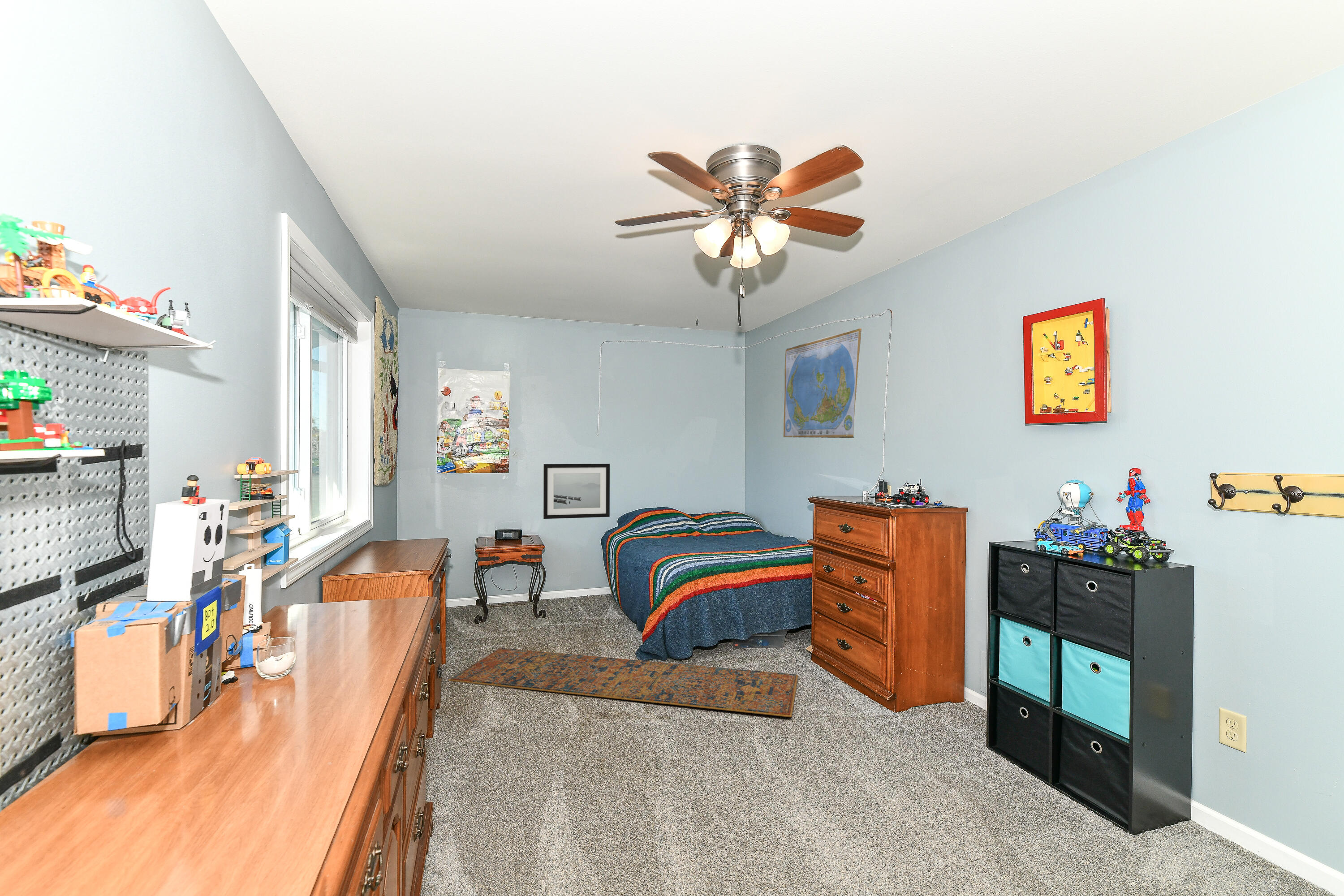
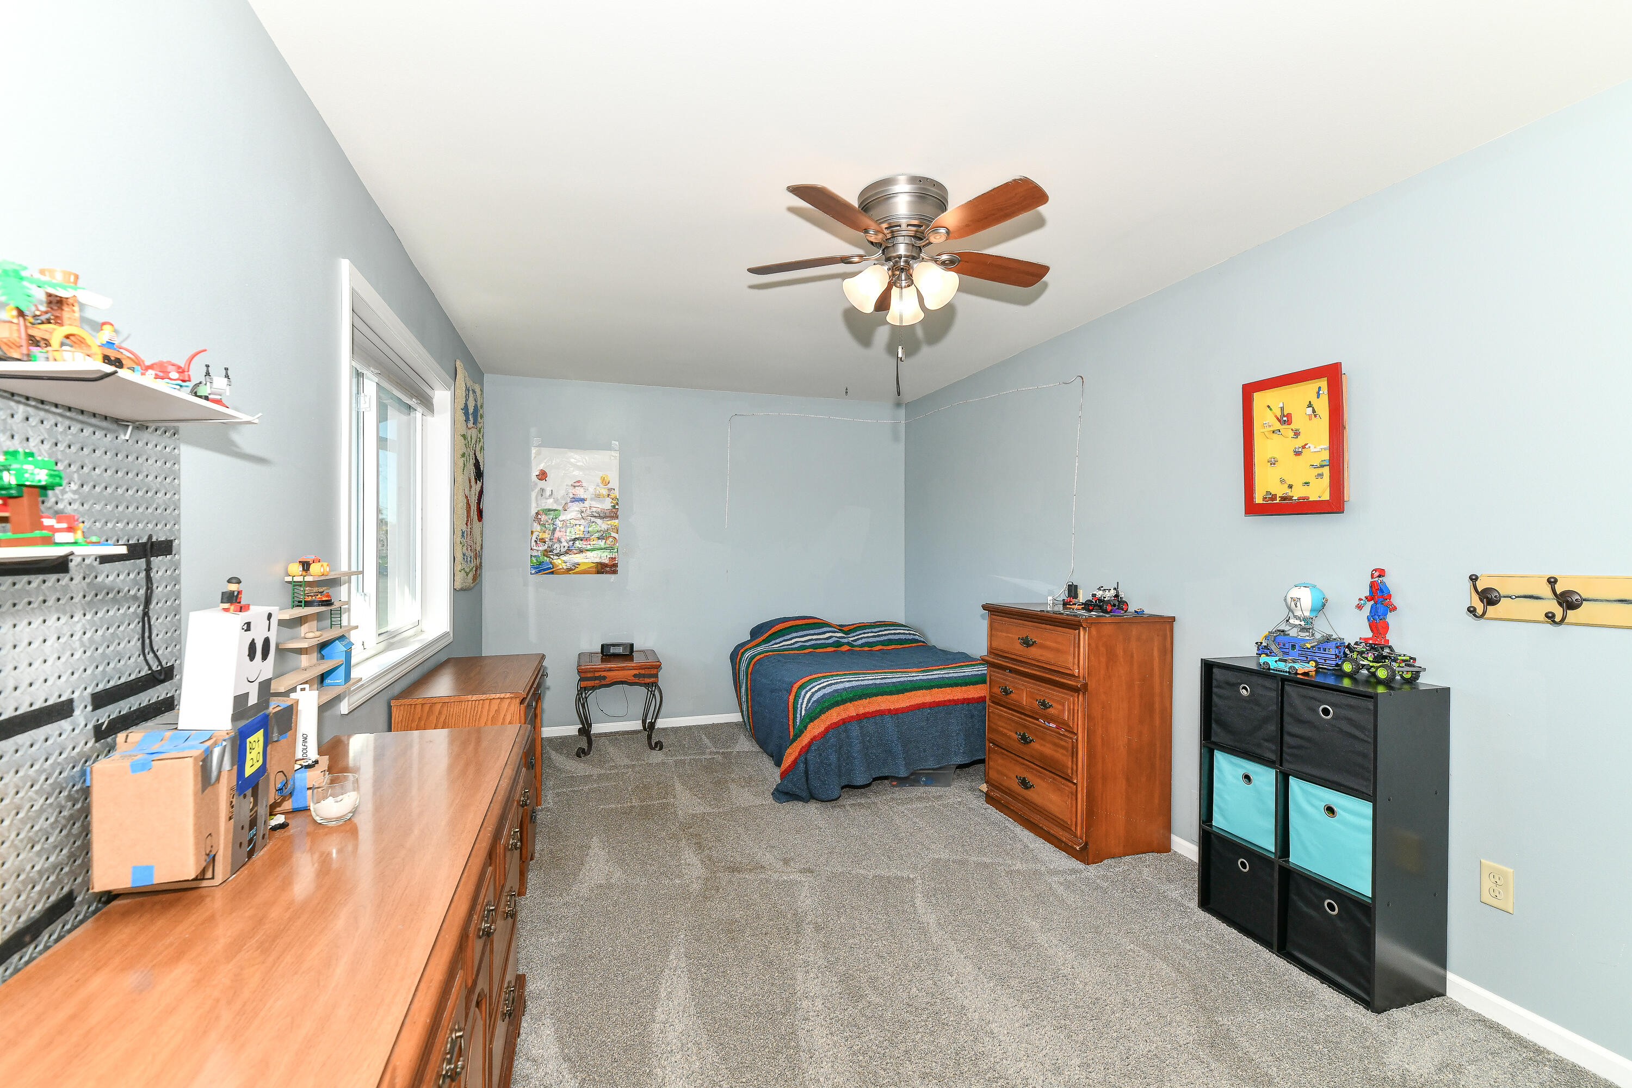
- wall art (577, 491)
- world map (818, 388)
- rug (625, 677)
